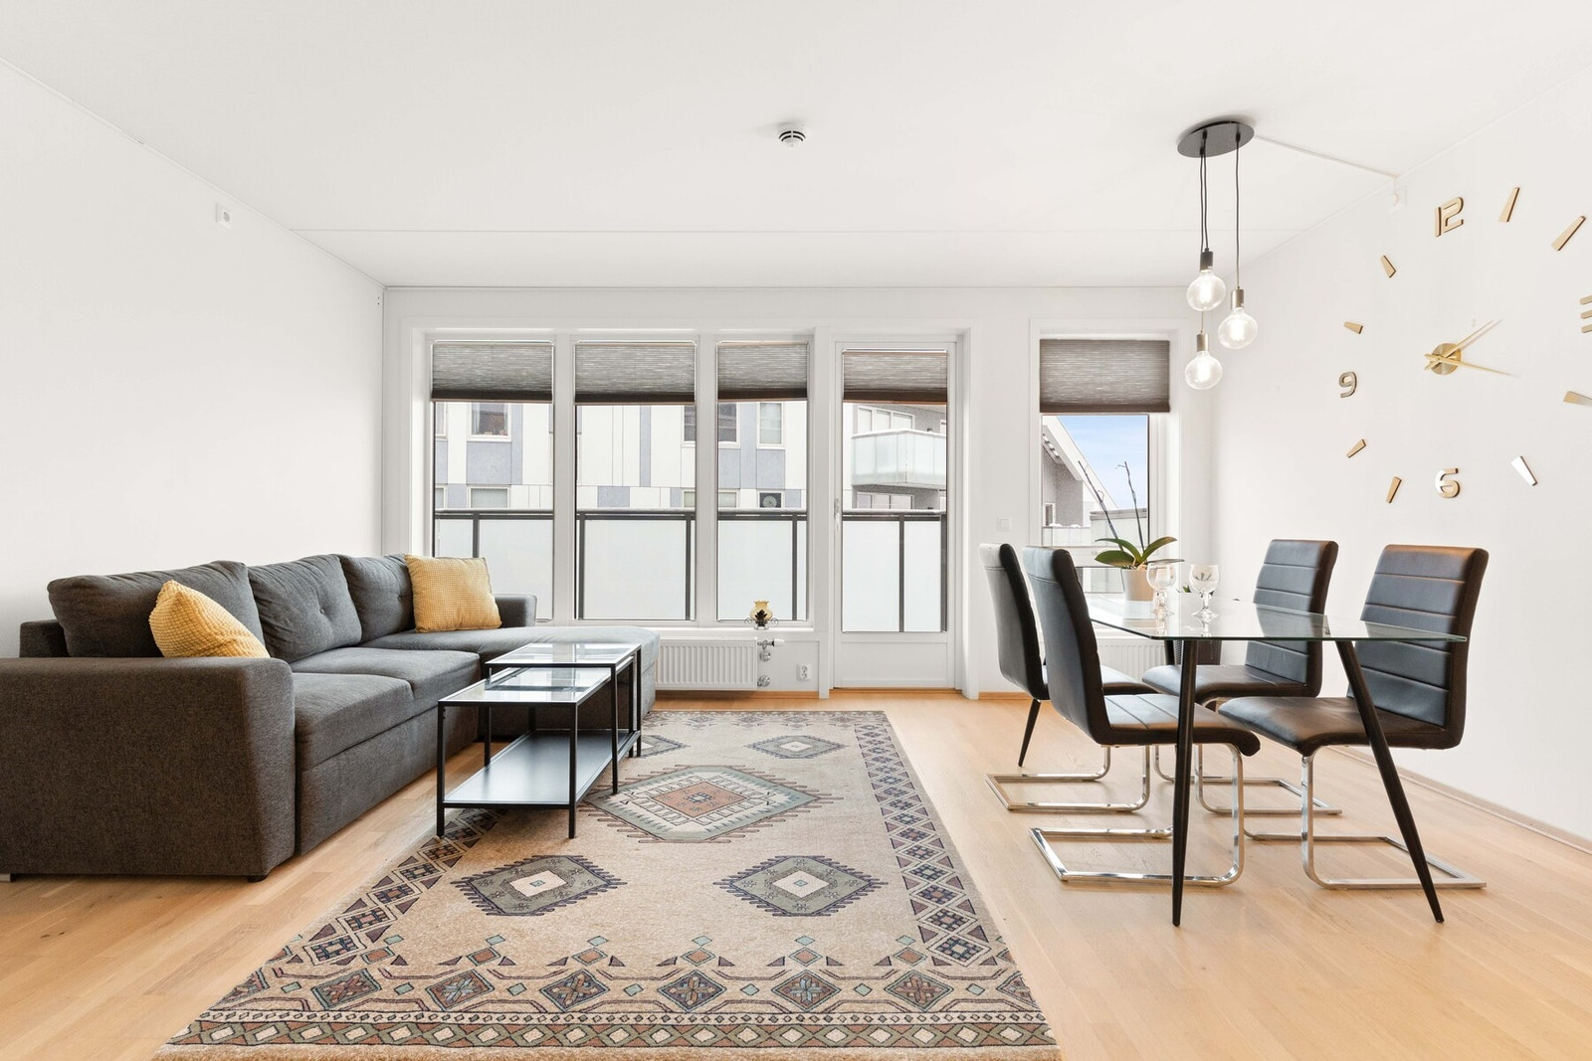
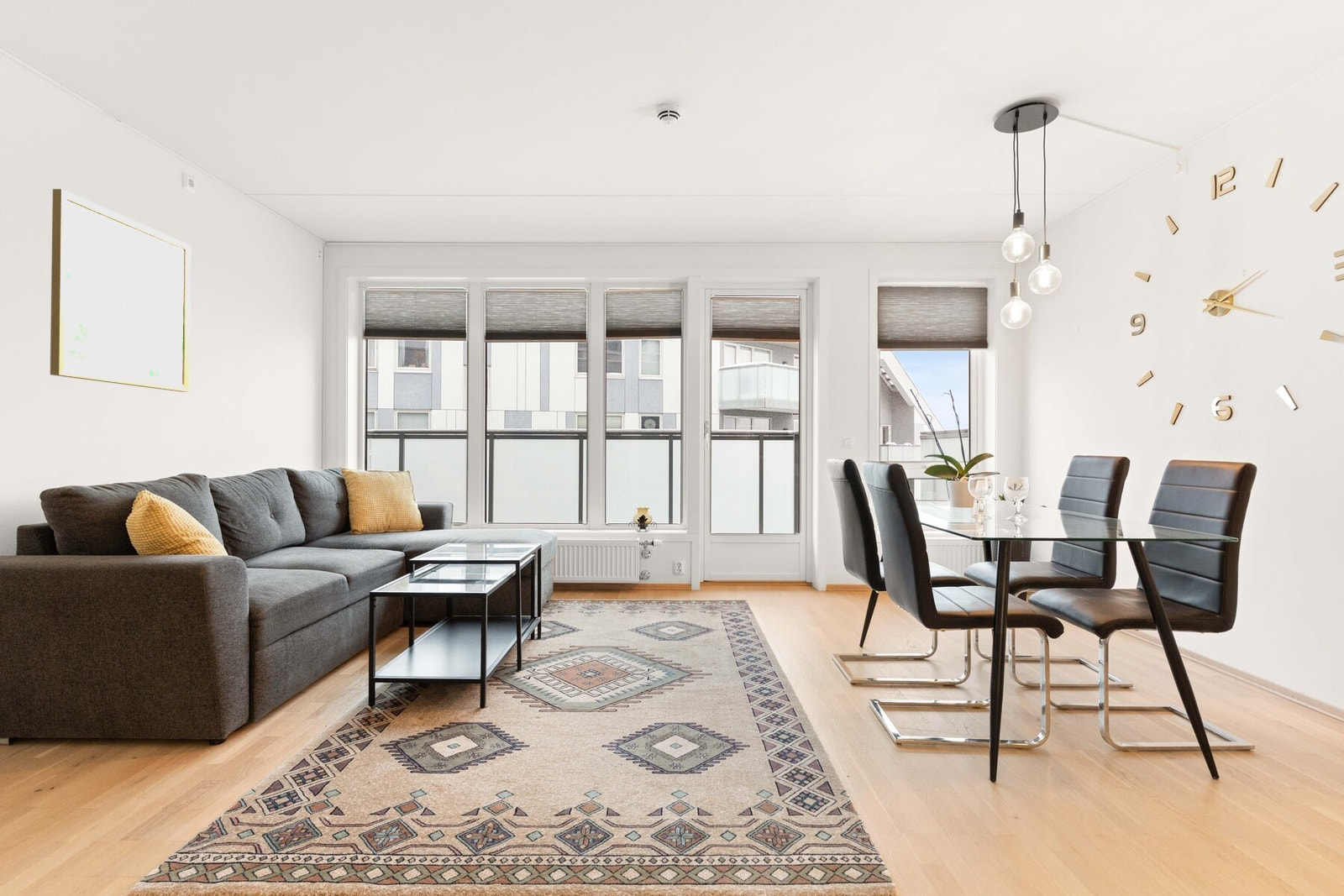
+ wall art (129, 302)
